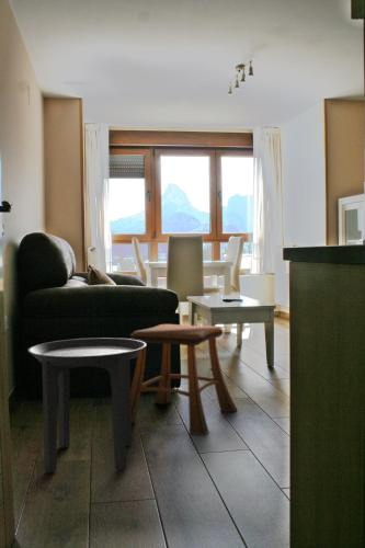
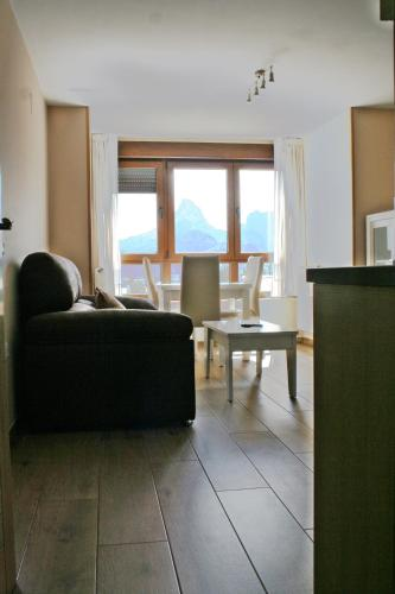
- side table (68, 401)
- stool (178, 375)
